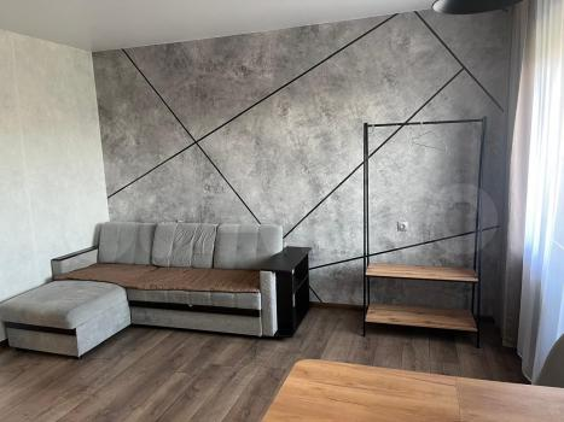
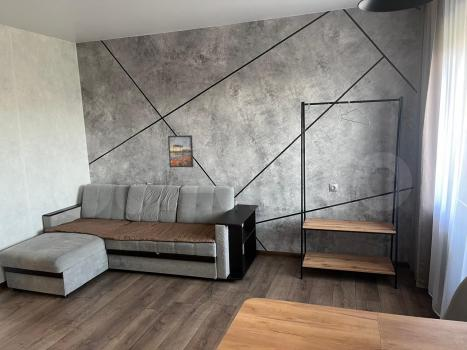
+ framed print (180, 151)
